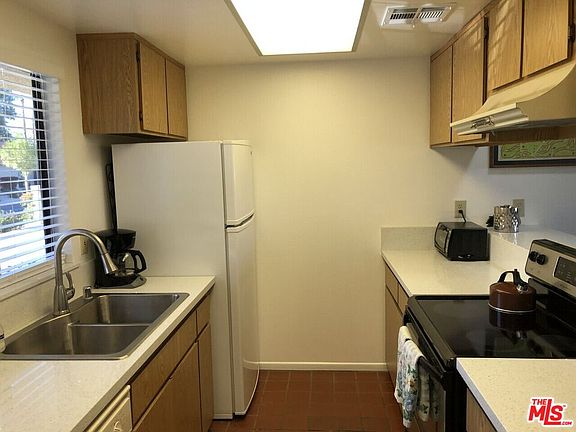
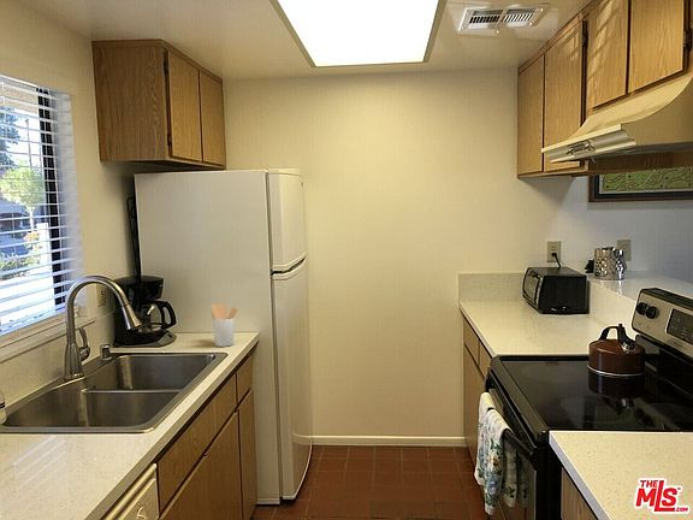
+ utensil holder (221, 323)
